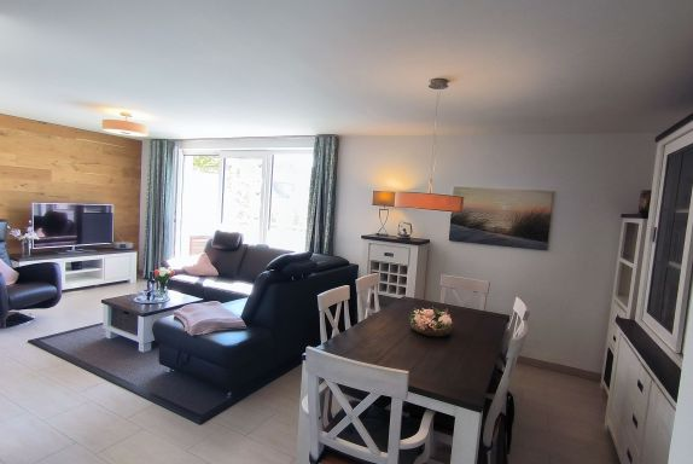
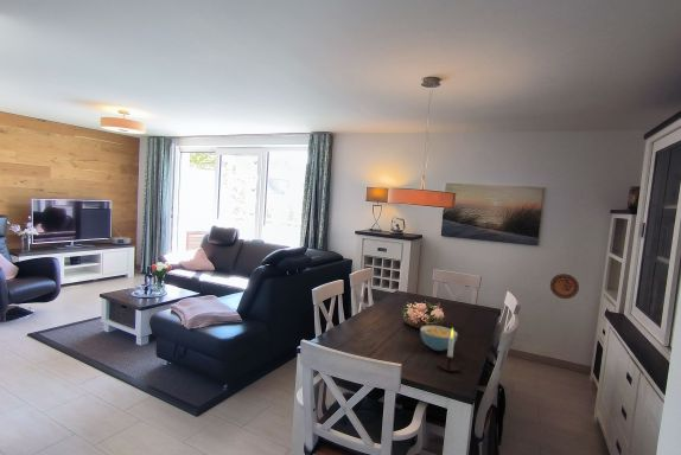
+ decorative plate (564, 286)
+ cereal bowl (438, 340)
+ candle (452, 348)
